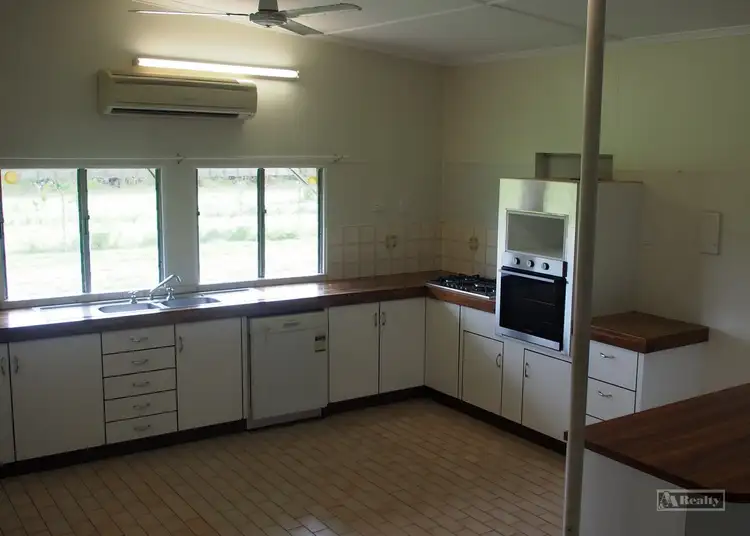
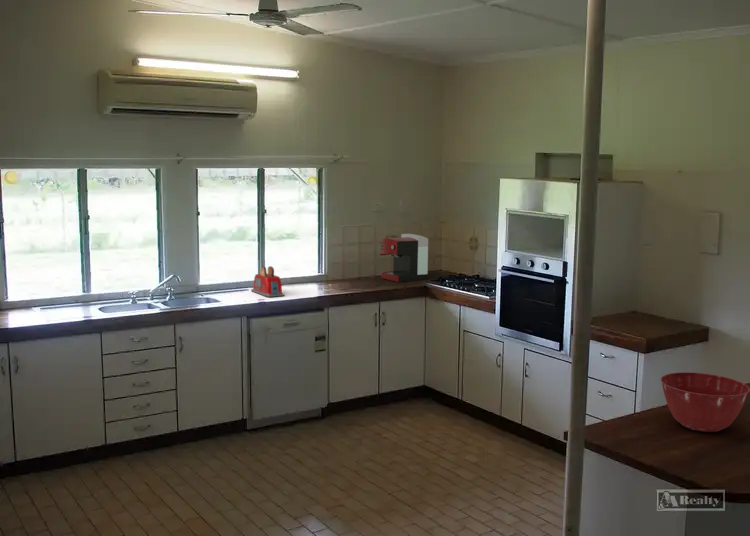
+ mixing bowl (702, 404)
+ toaster (267, 279)
+ coffee maker (399, 256)
